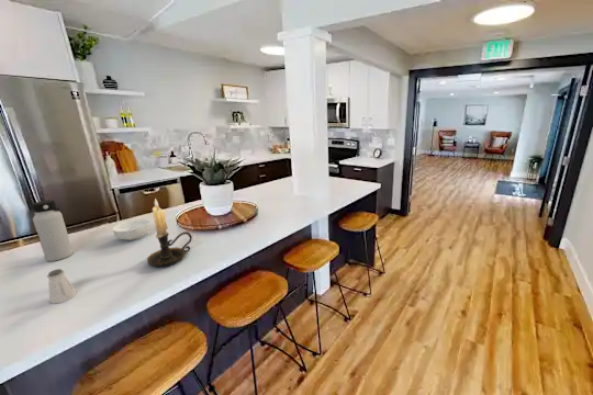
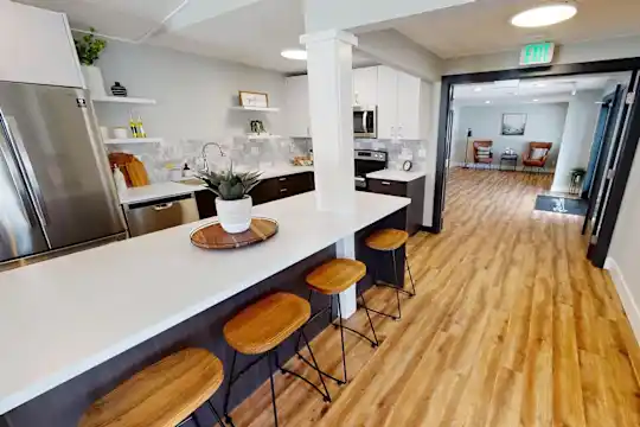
- water bottle (52, 229)
- cereal bowl (133, 230)
- saltshaker (58, 284)
- candle holder (167, 227)
